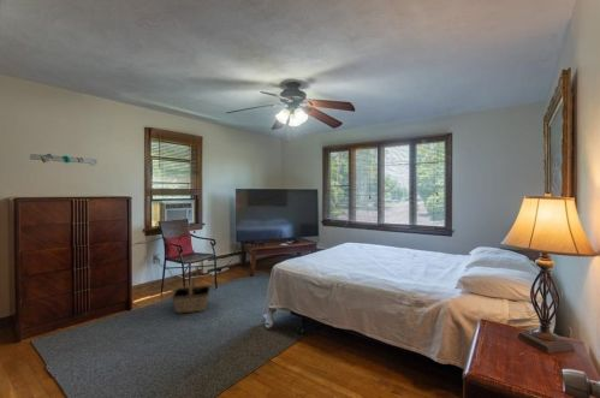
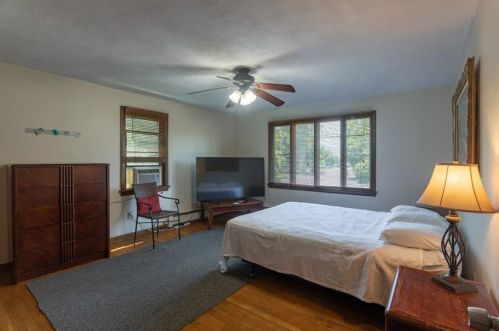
- basket (191, 292)
